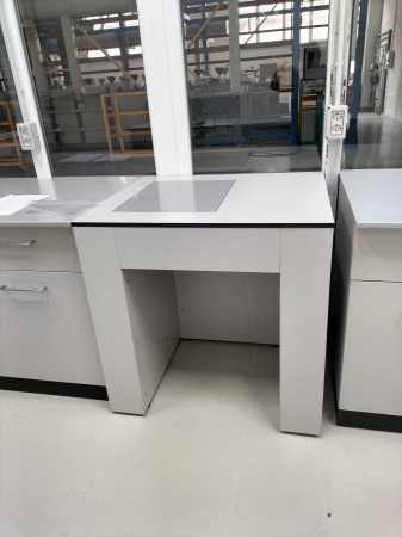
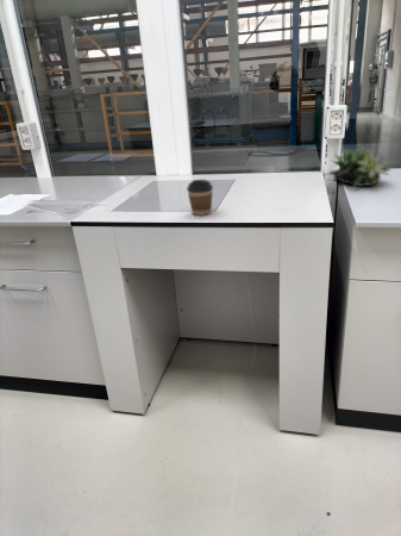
+ coffee cup (200, 195)
+ succulent plant (358, 164)
